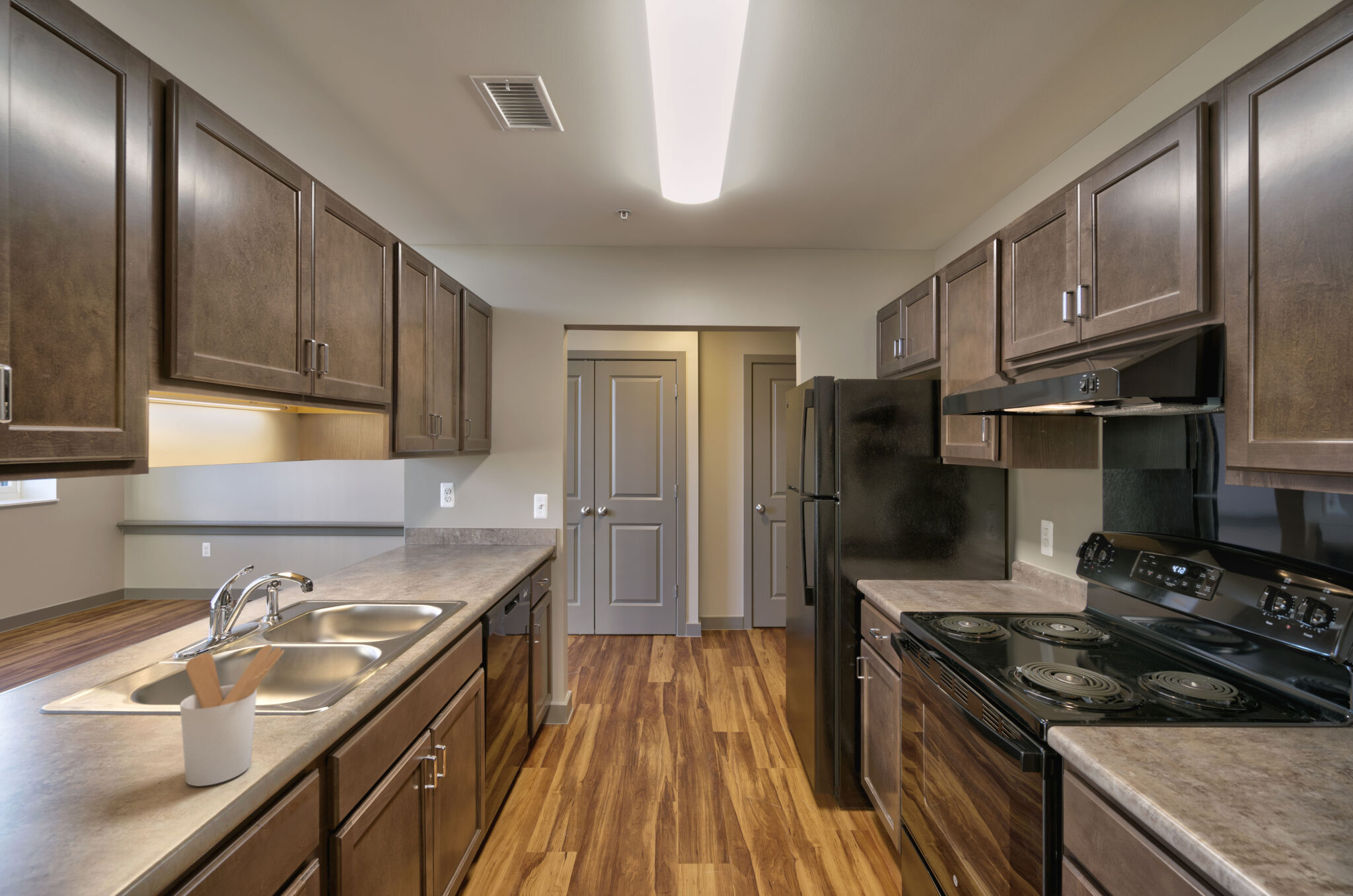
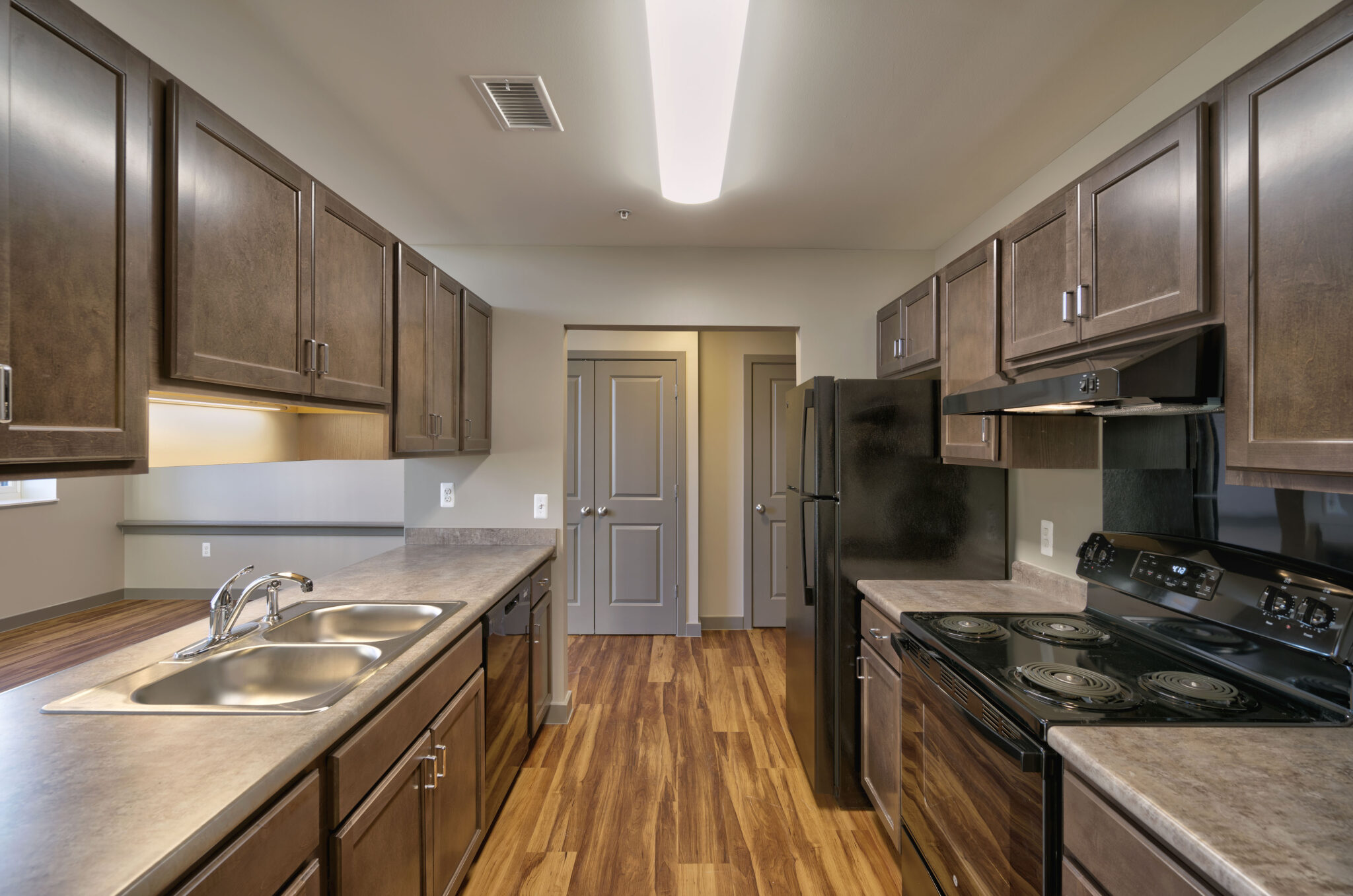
- utensil holder (236, 708)
